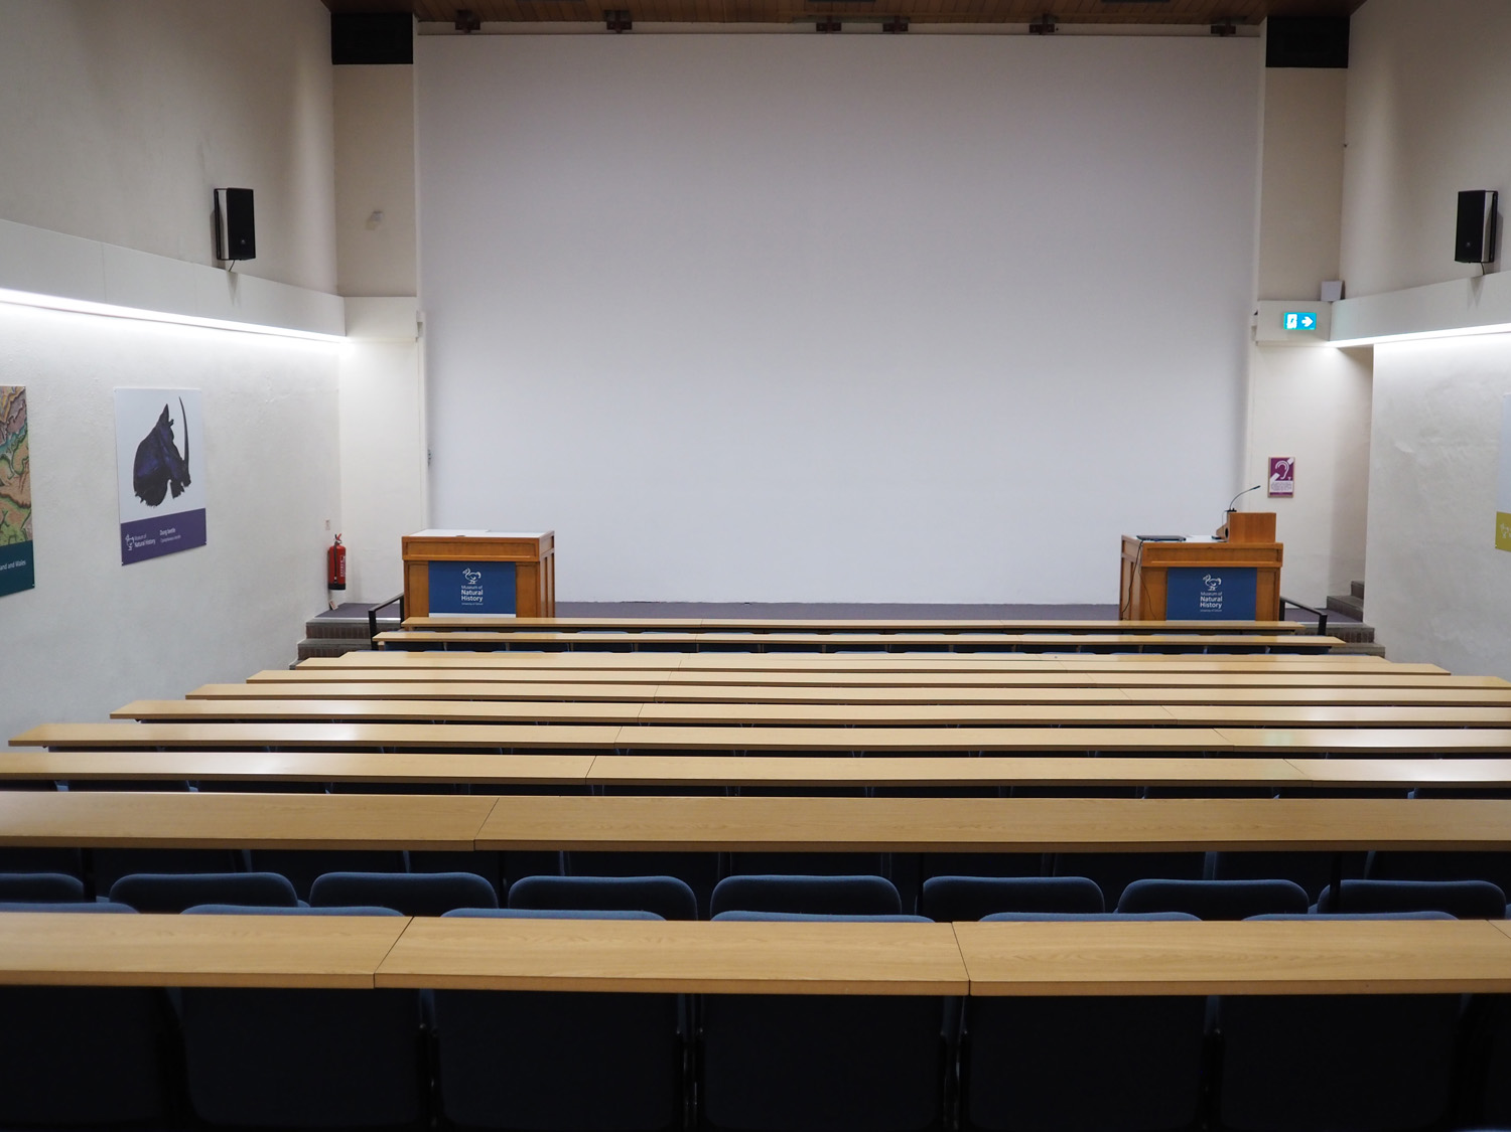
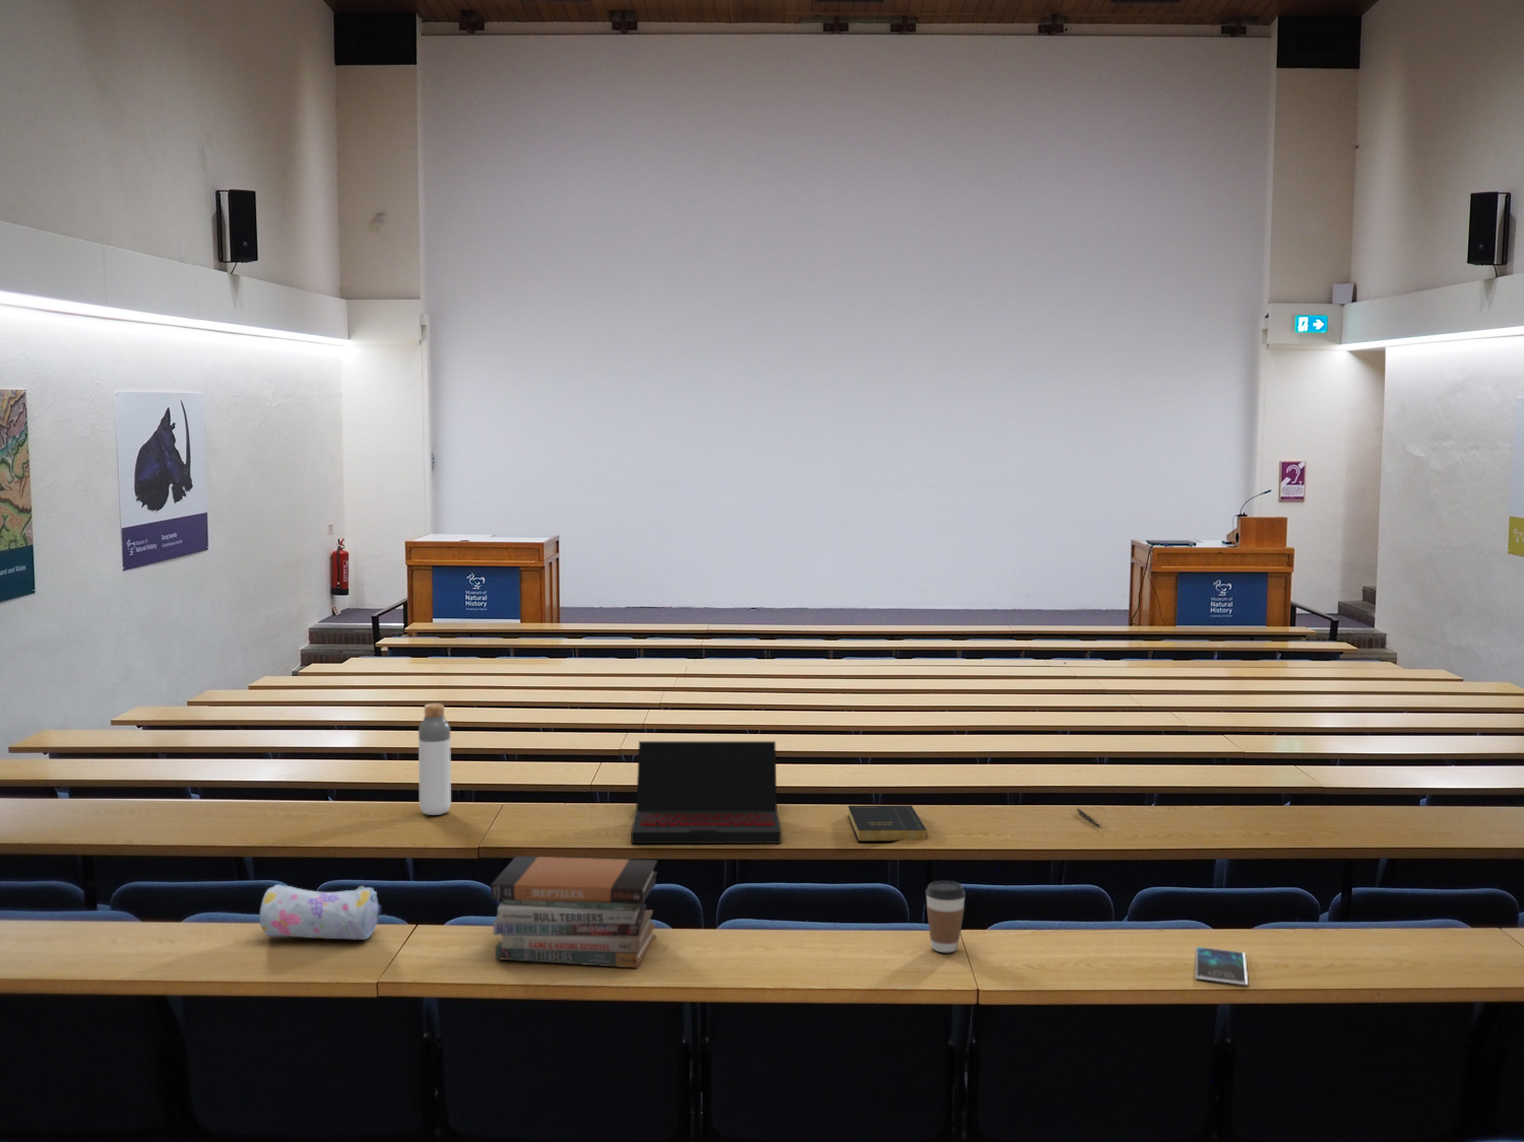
+ pencil case (320, 912)
+ laptop (706, 789)
+ coffee cup (944, 915)
+ book stack (575, 909)
+ bottle (434, 758)
+ pen (1088, 817)
+ smartphone (1220, 964)
+ book (884, 822)
